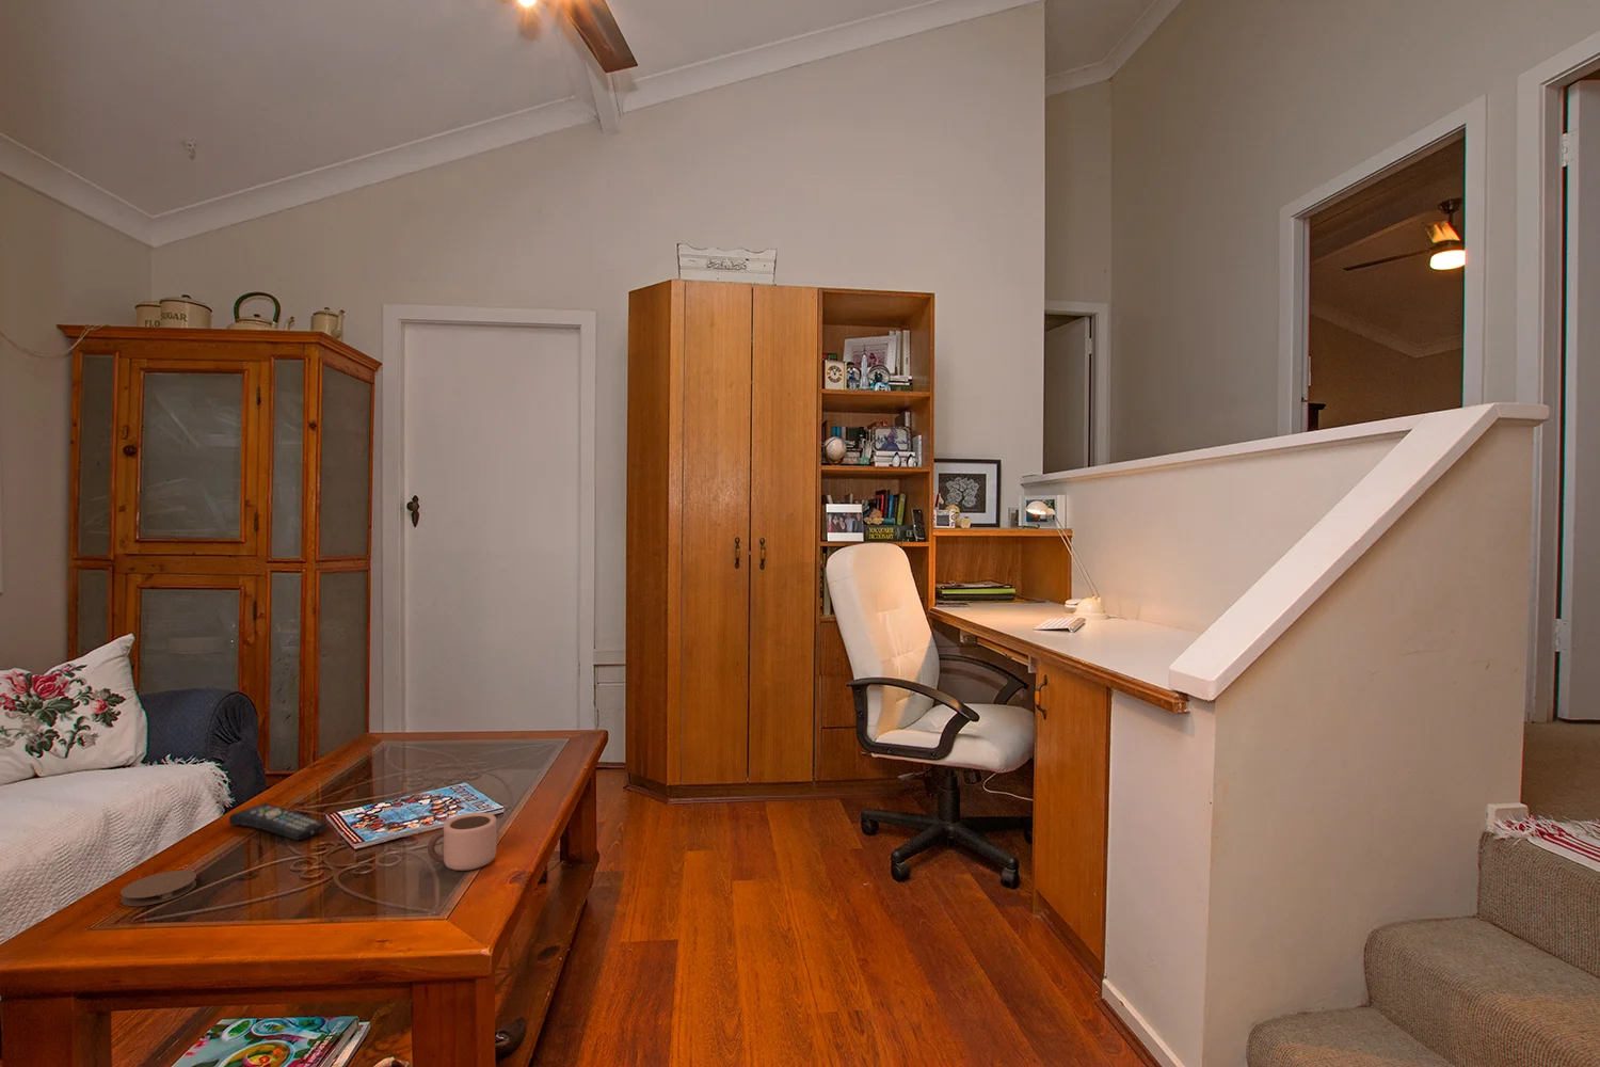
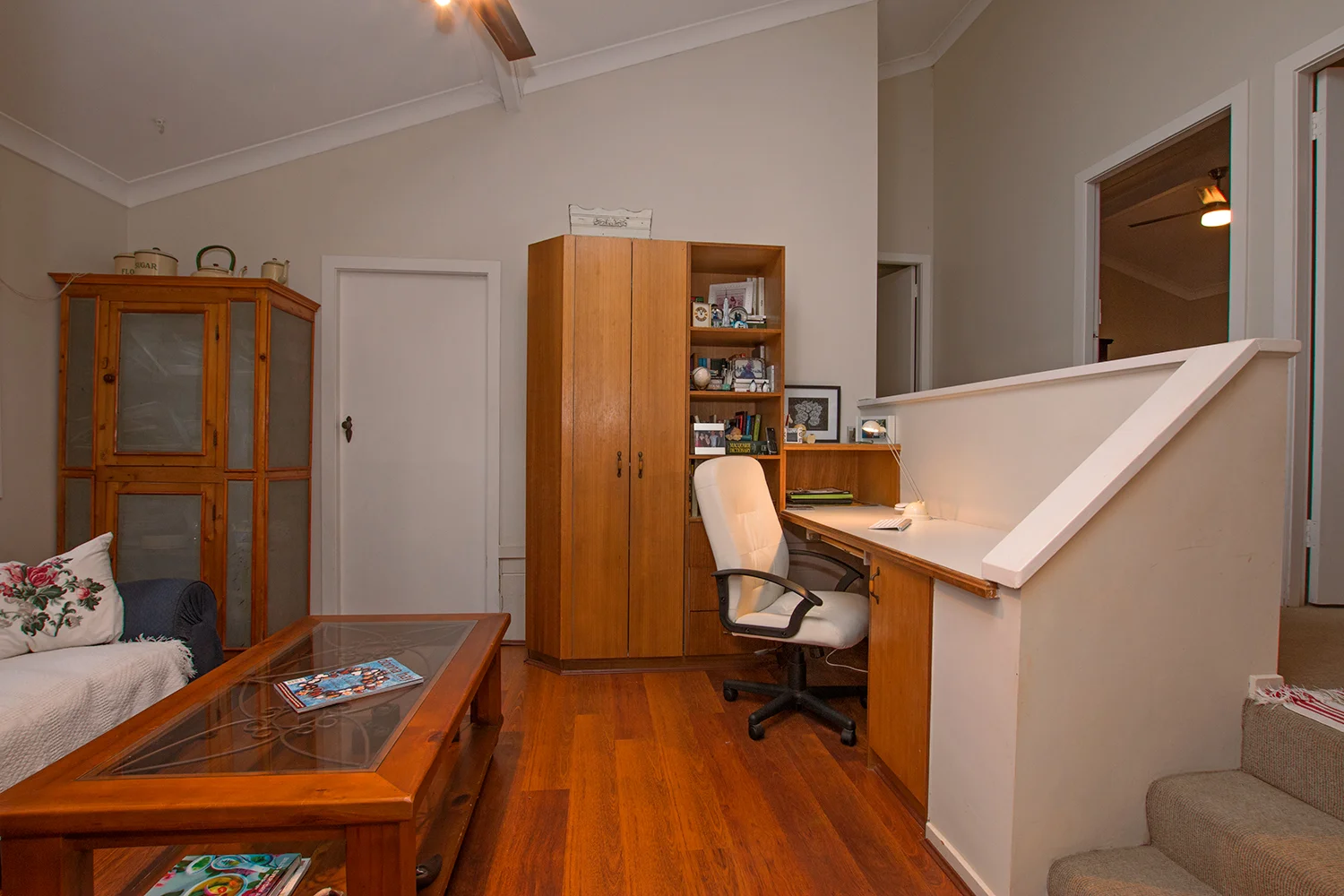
- coaster (160, 887)
- mug (462, 842)
- remote control (276, 820)
